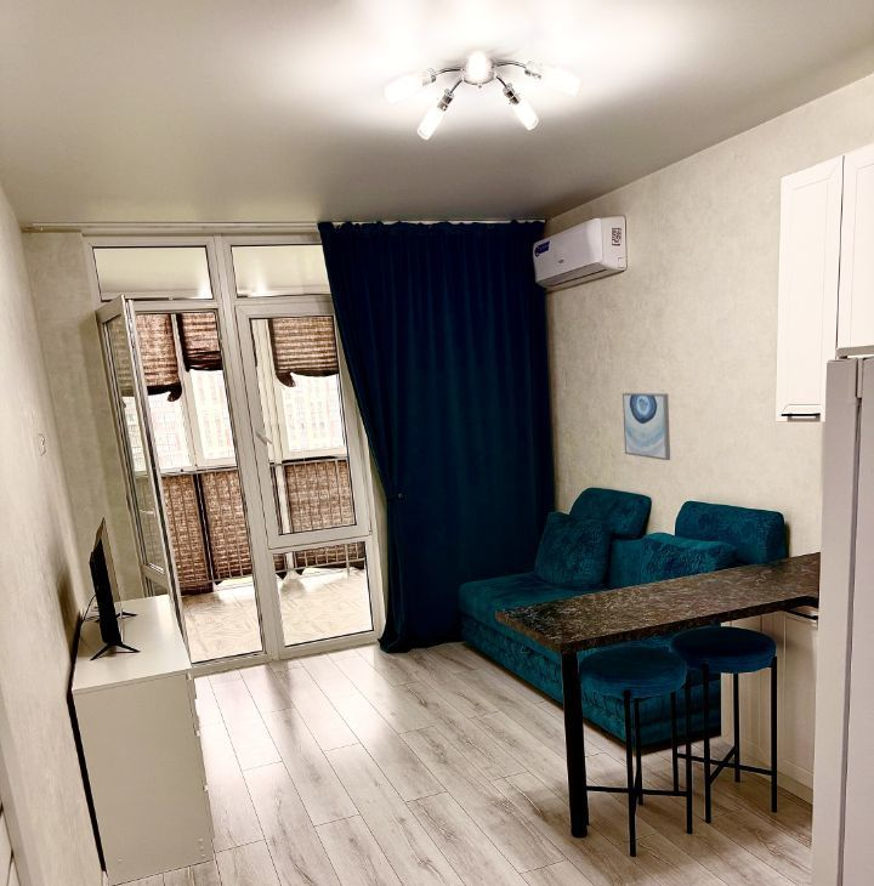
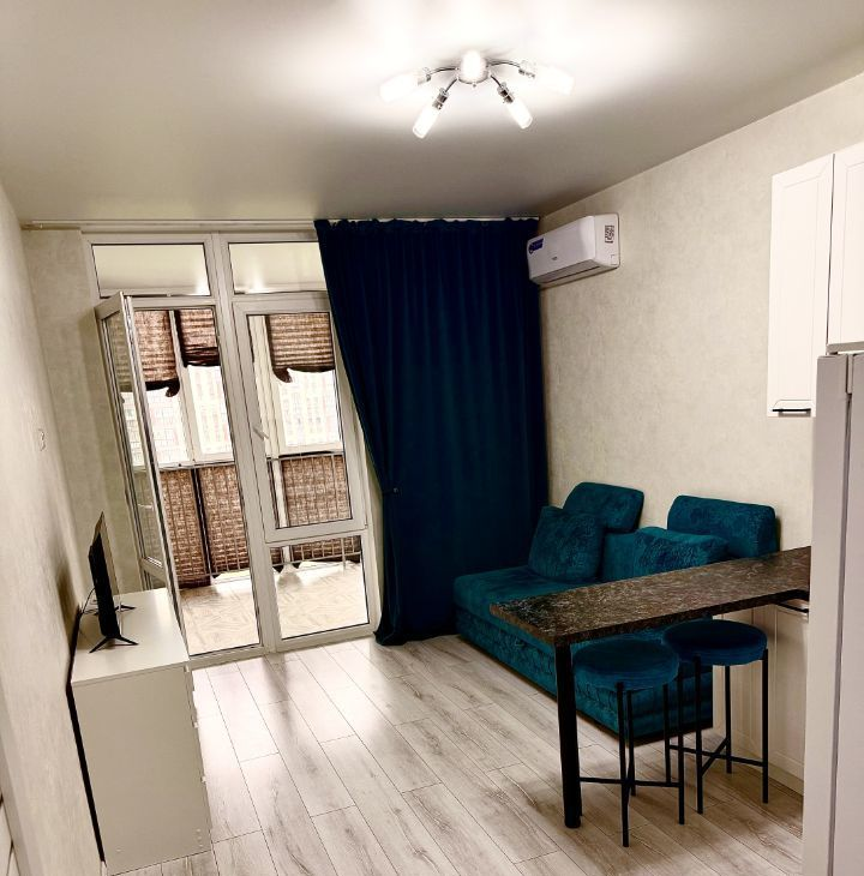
- wall art (645, 425)
